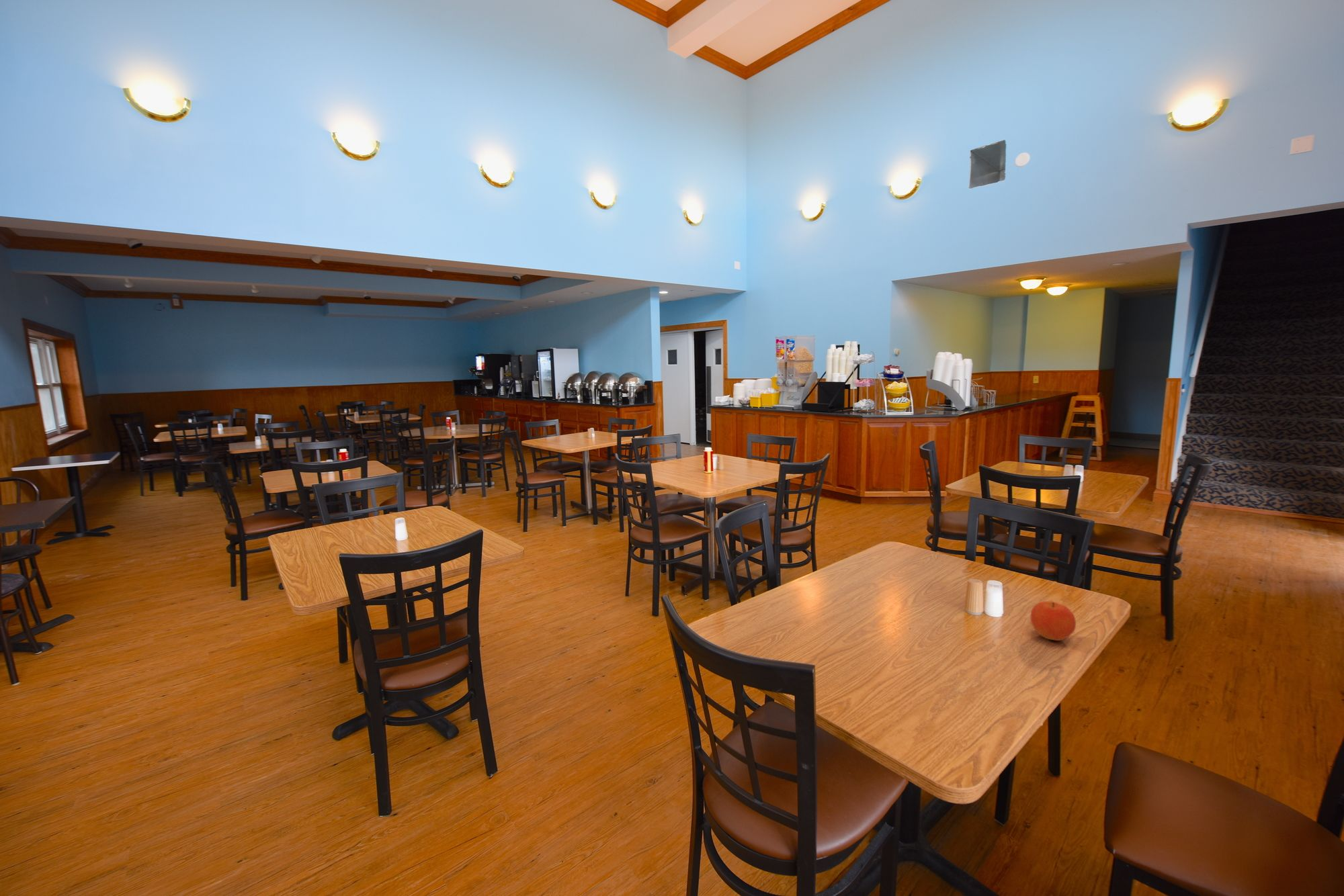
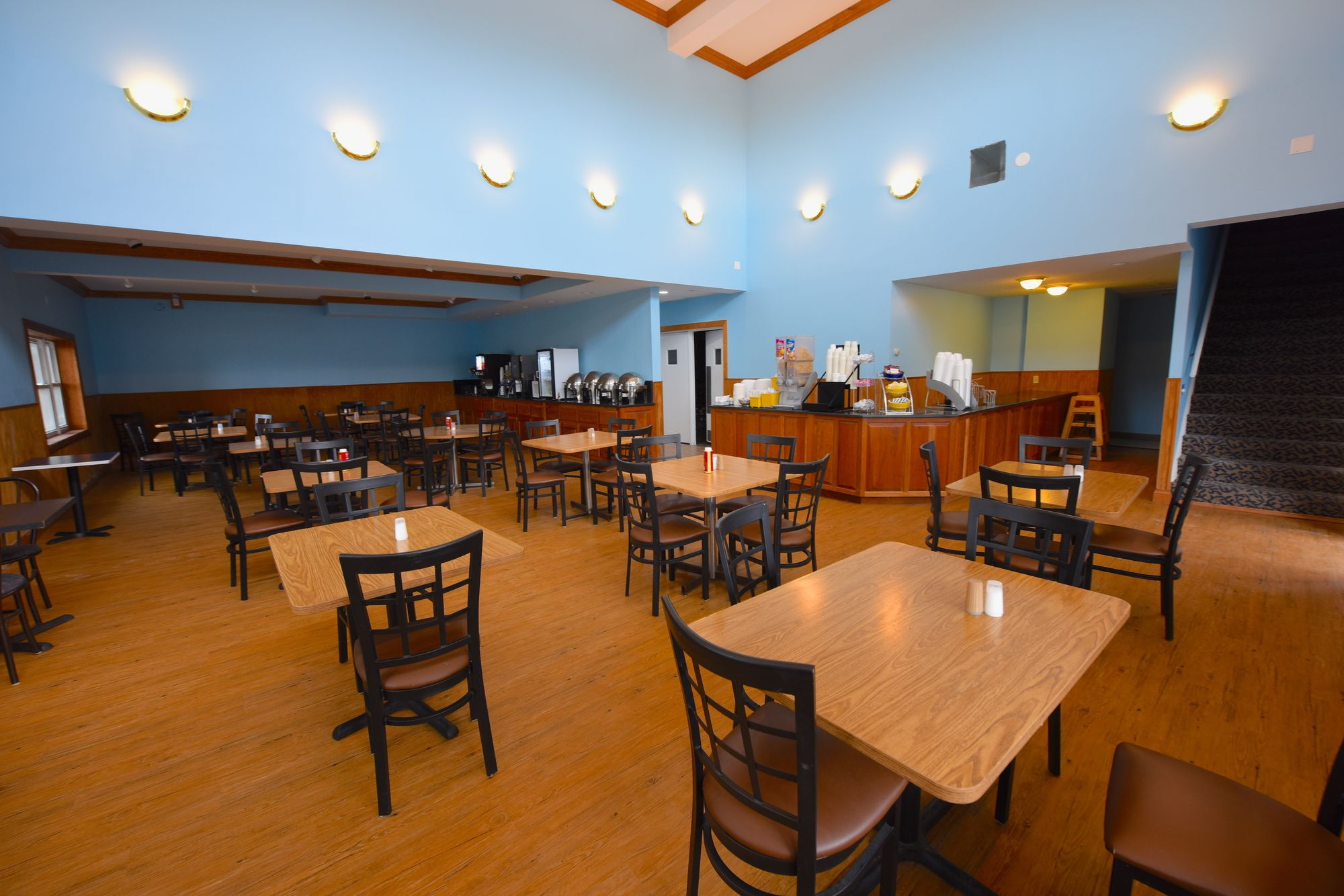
- fruit (1052, 620)
